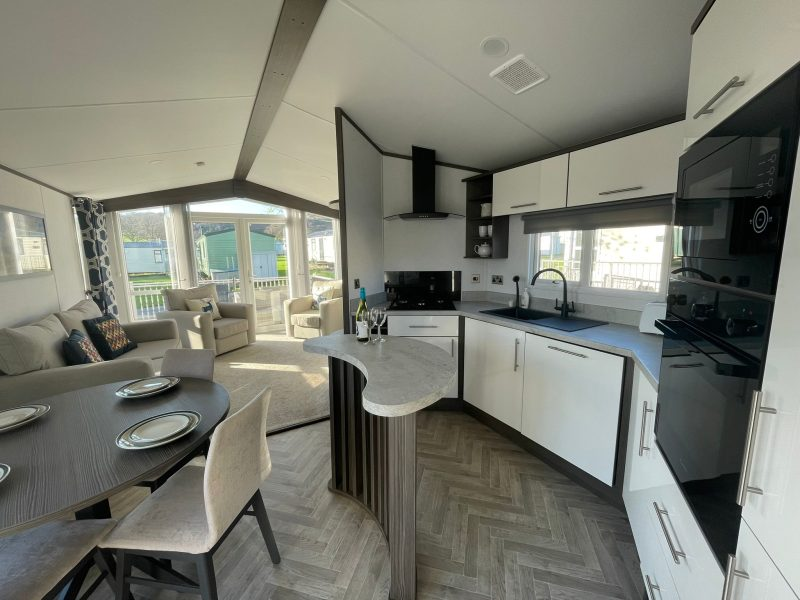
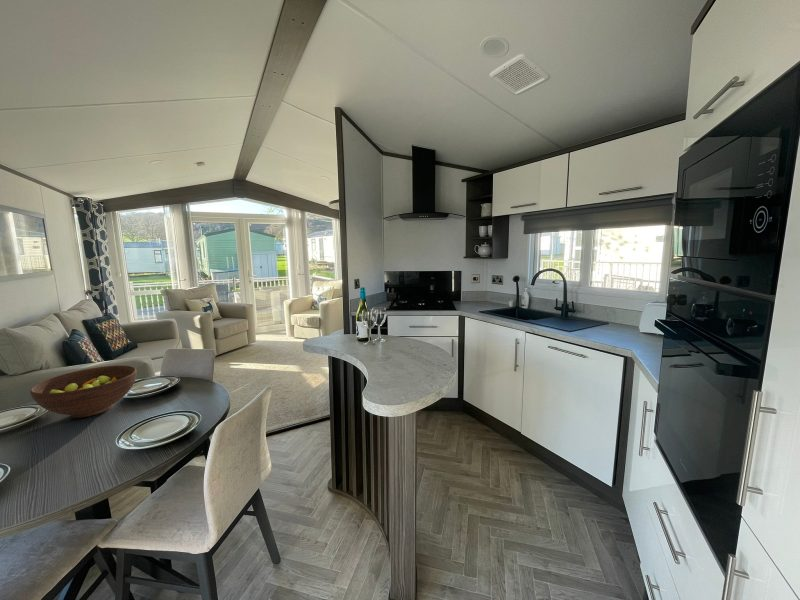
+ fruit bowl (89, 394)
